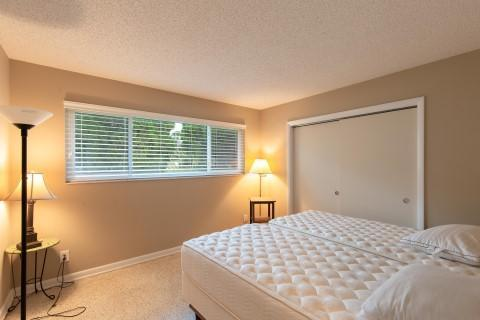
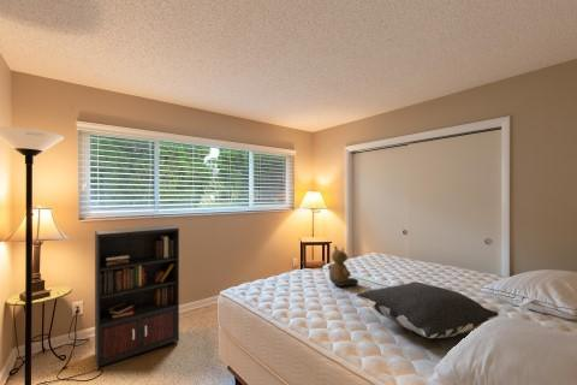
+ pillow (421, 304)
+ bookcase (147, 283)
+ bear (343, 265)
